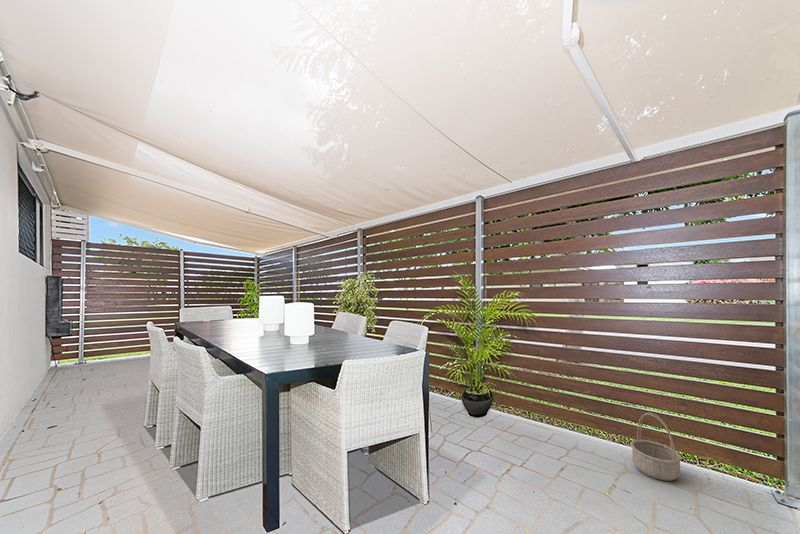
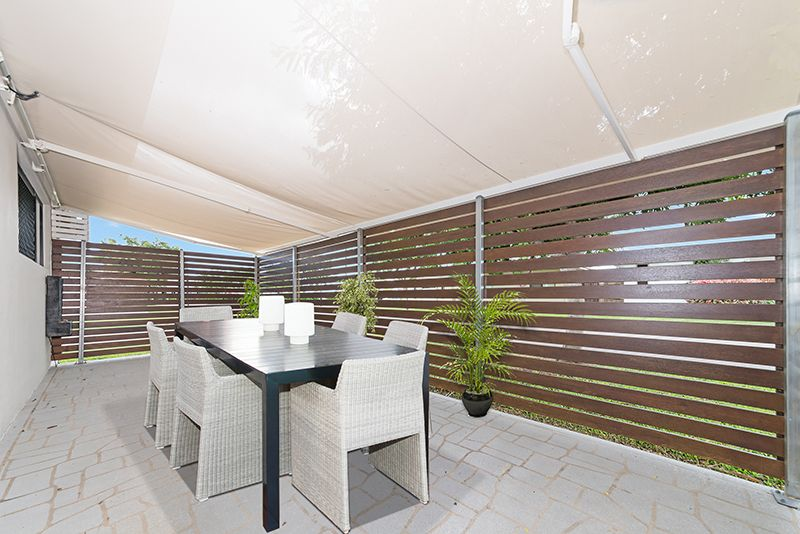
- basket (654, 442)
